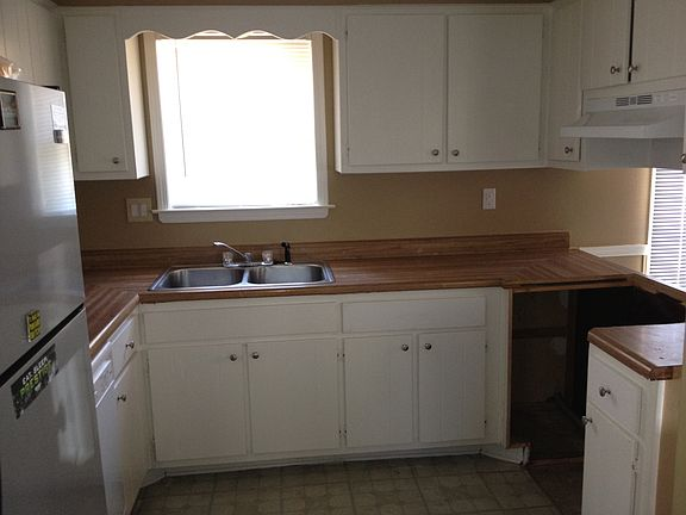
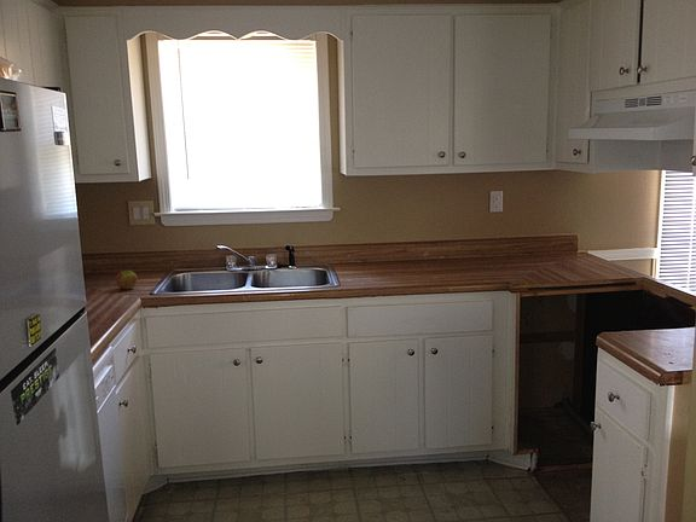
+ apple (126, 279)
